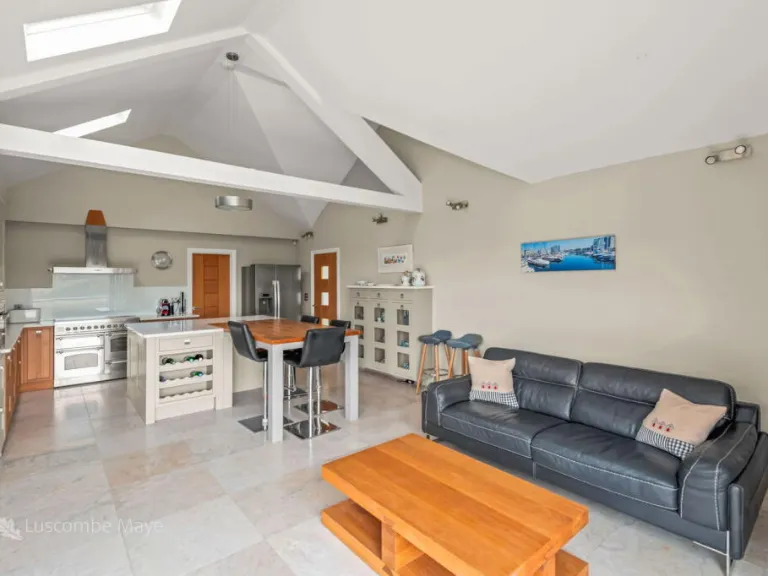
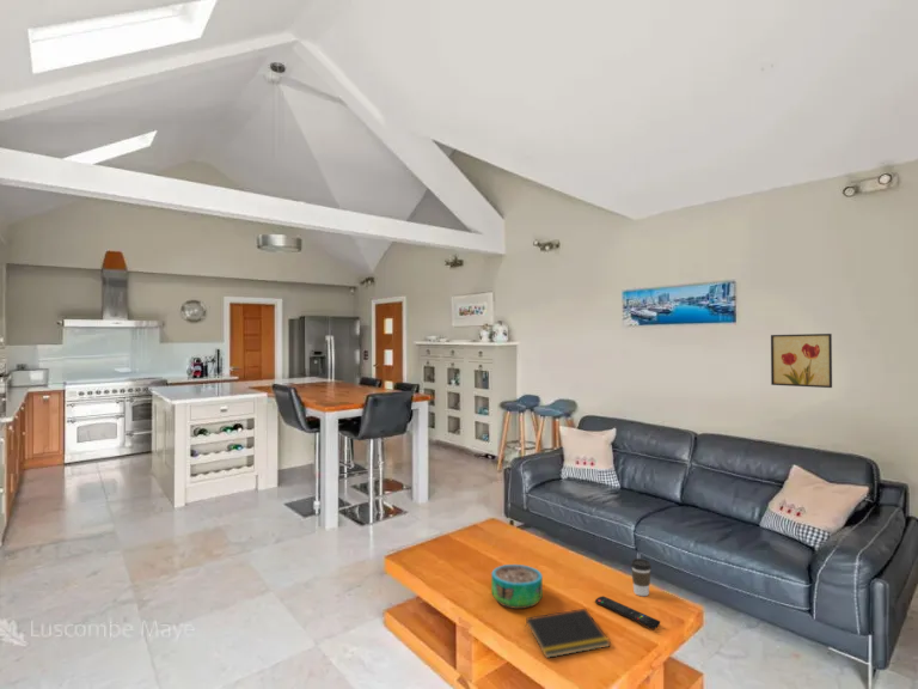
+ coffee cup (641, 577)
+ wall art (800, 360)
+ remote control (625, 611)
+ notepad (567, 632)
+ decorative bowl (516, 585)
